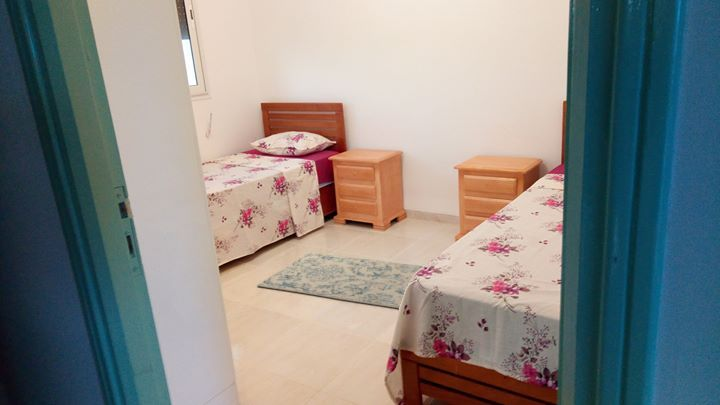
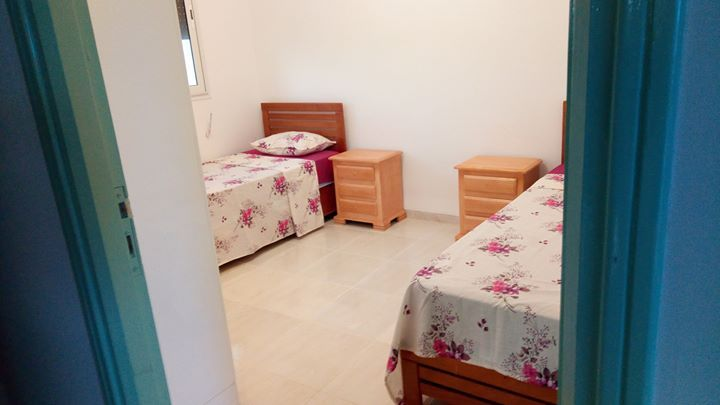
- rug (363, 278)
